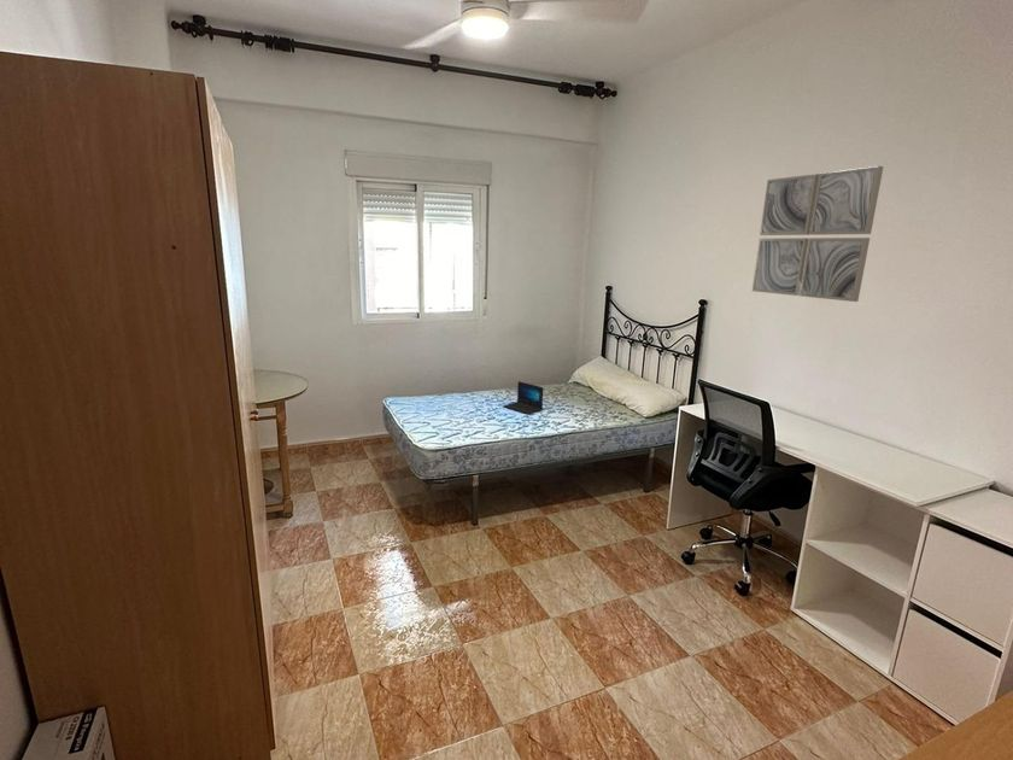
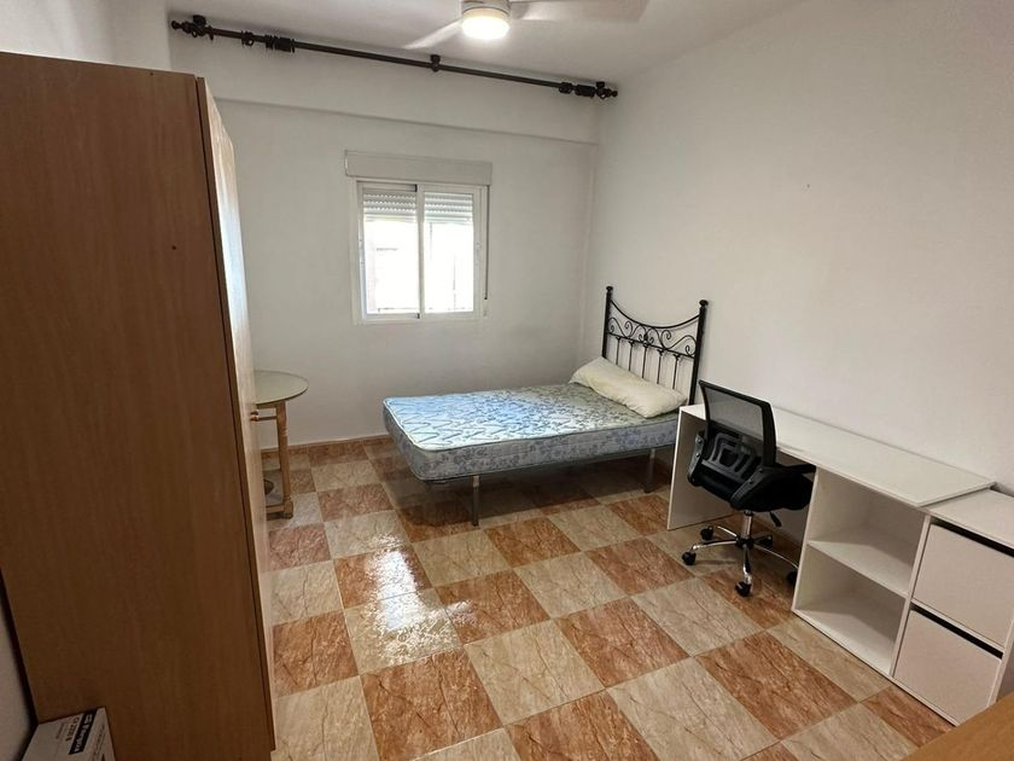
- laptop (522, 397)
- wall art (809, 238)
